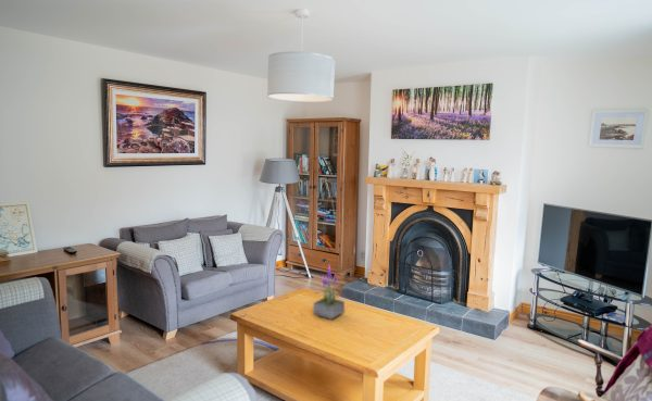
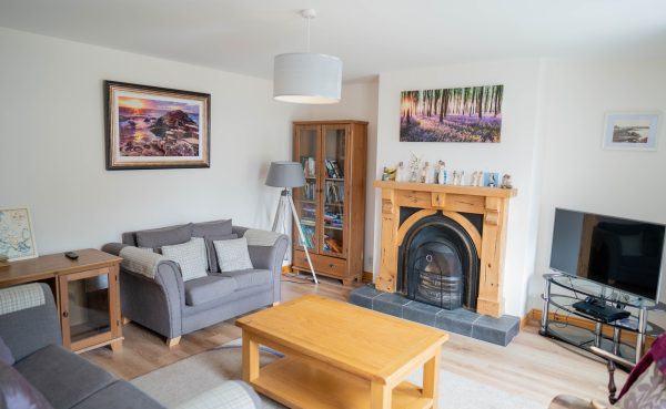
- potted plant (329, 289)
